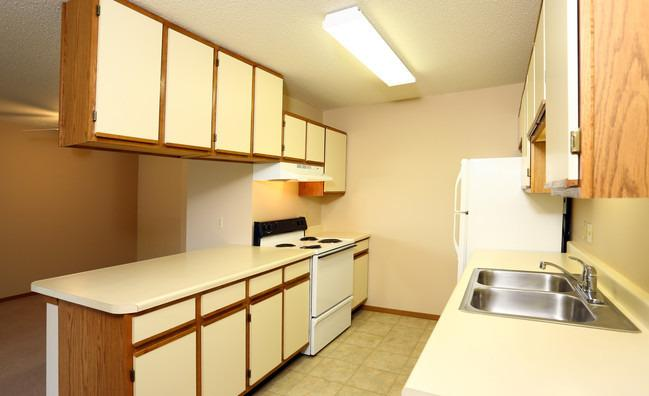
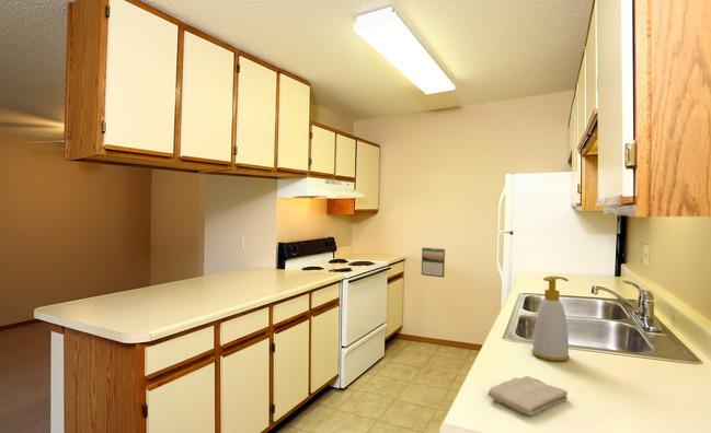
+ calendar (433, 261)
+ washcloth (528, 394)
+ soap bottle (551, 316)
